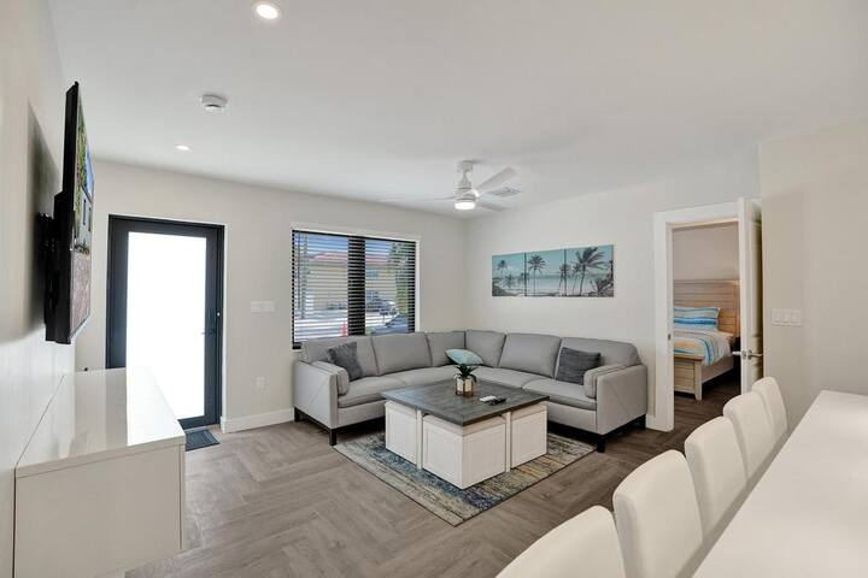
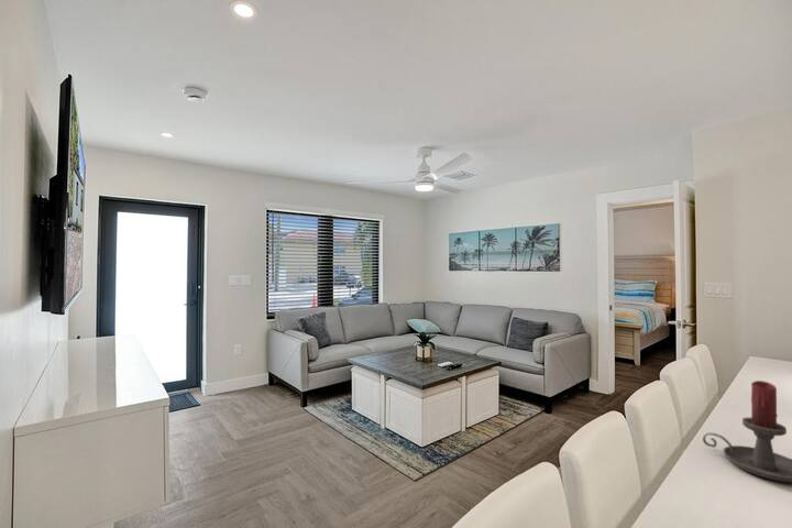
+ candle holder (751, 421)
